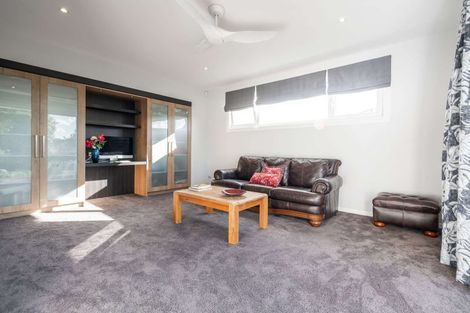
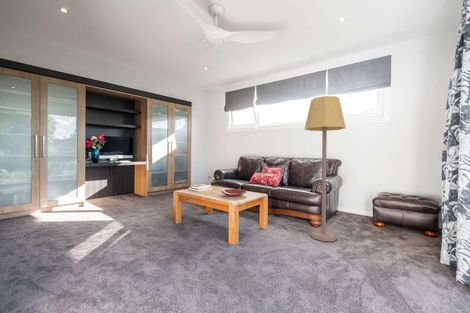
+ lamp (324, 168)
